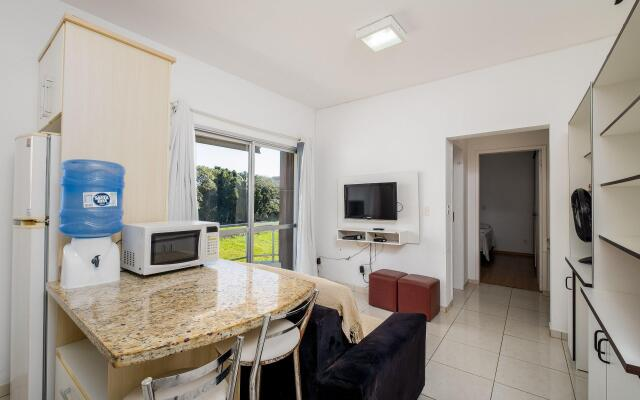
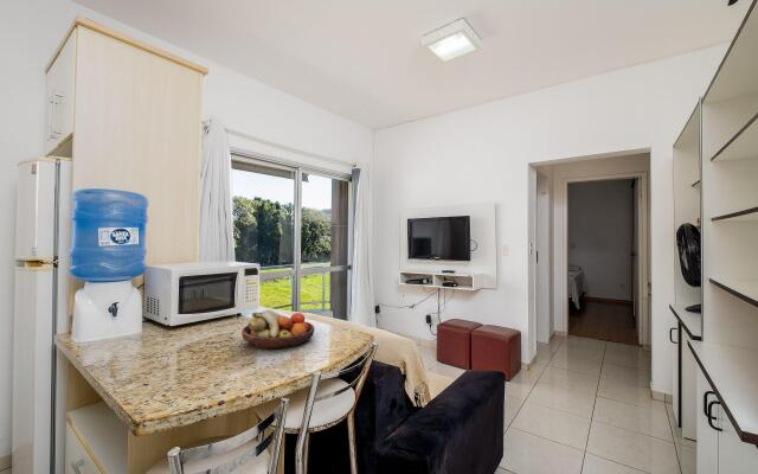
+ fruit bowl (278, 325)
